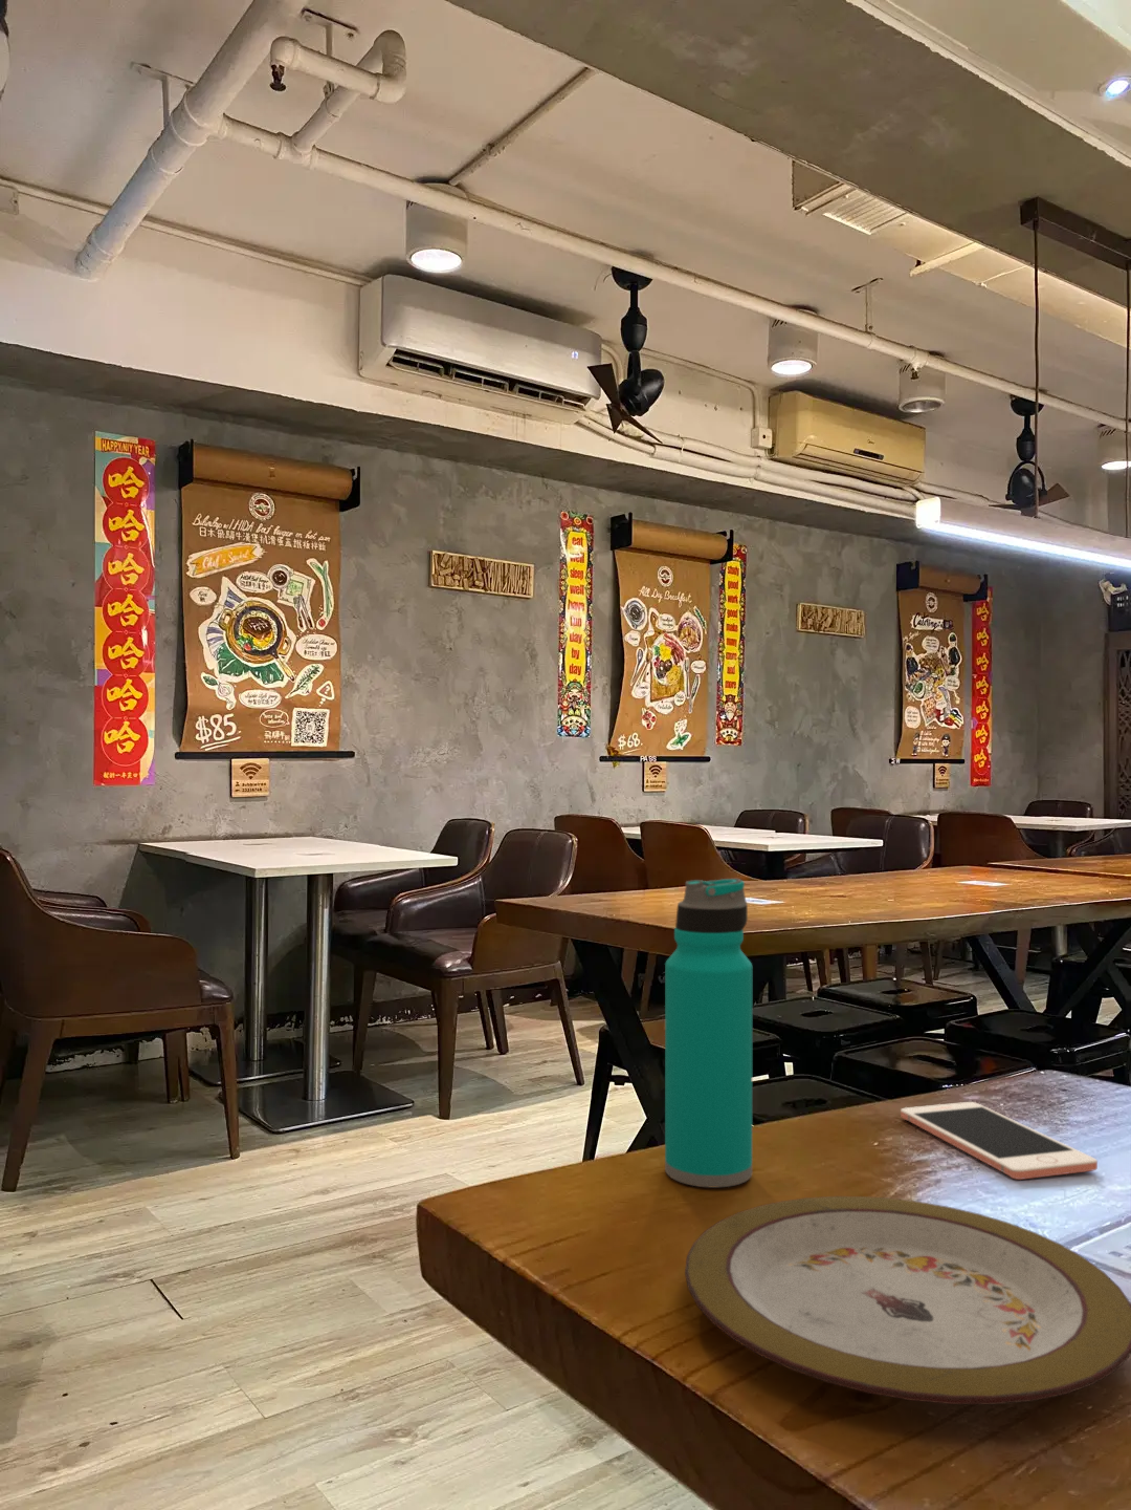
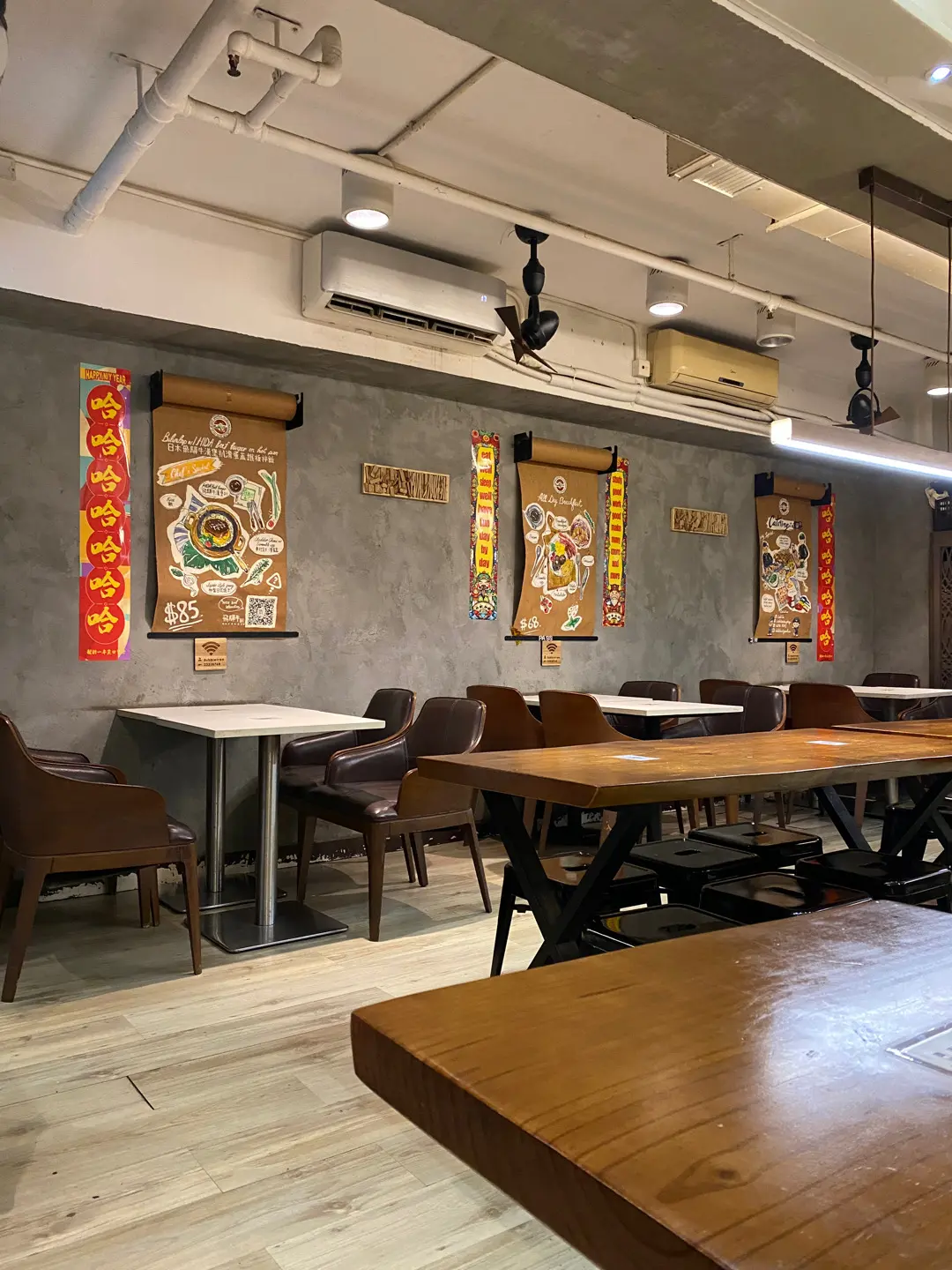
- water bottle (708, 1026)
- plate (898, 1295)
- cell phone (992, 1137)
